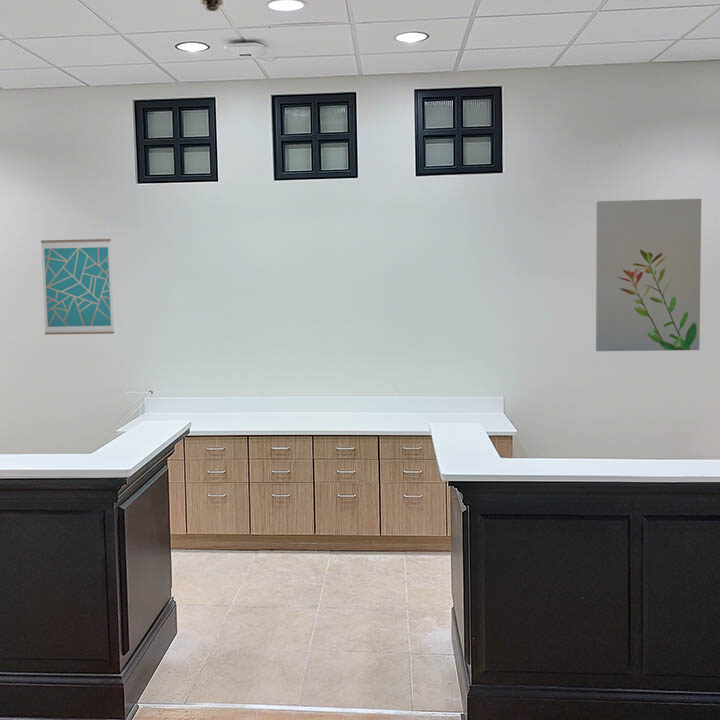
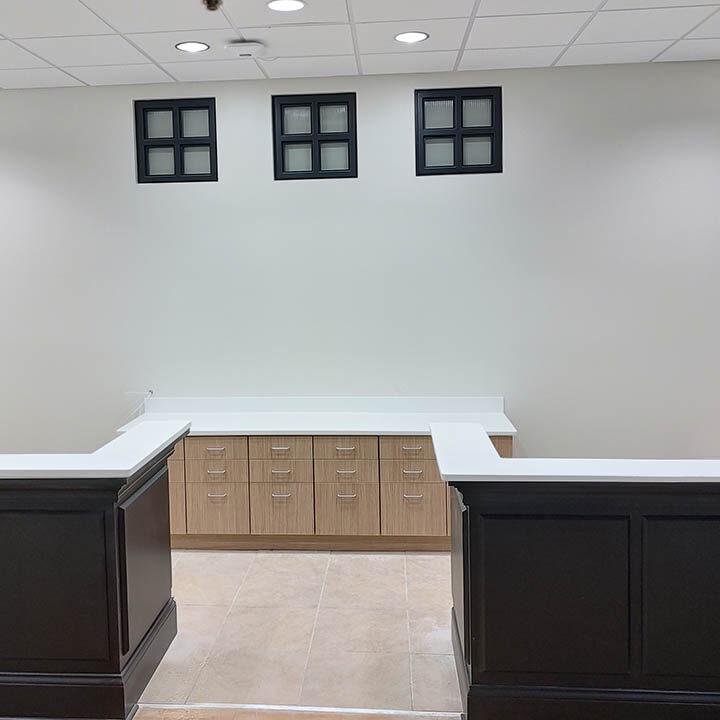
- wall art (647, 275)
- wall art (77, 287)
